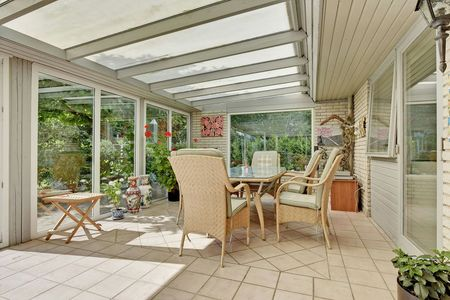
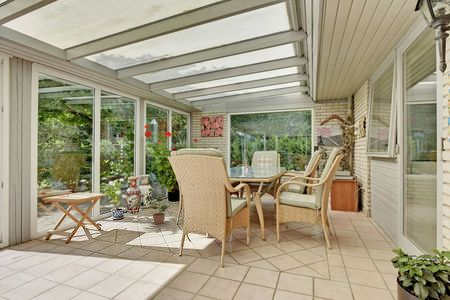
+ potted plant (159, 210)
